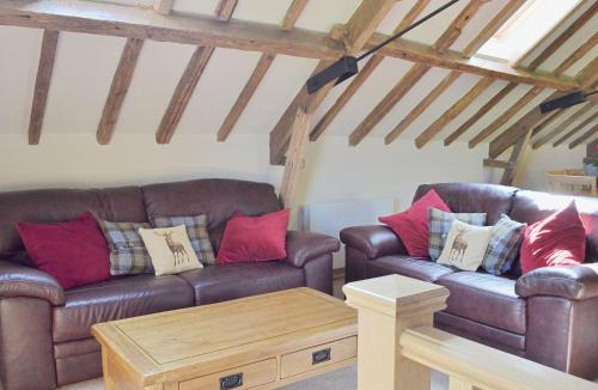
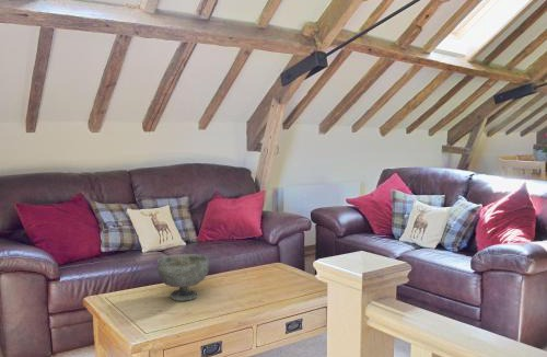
+ decorative bowl (183, 277)
